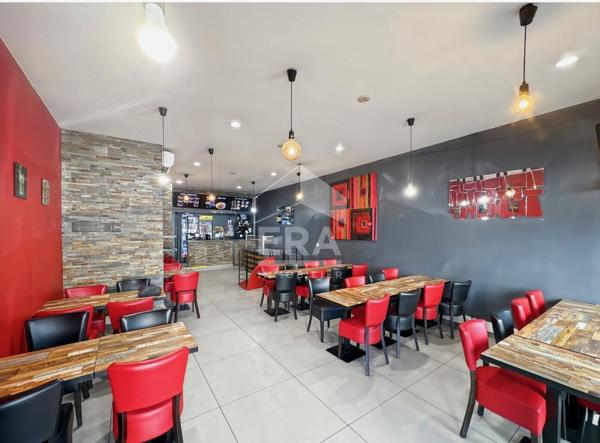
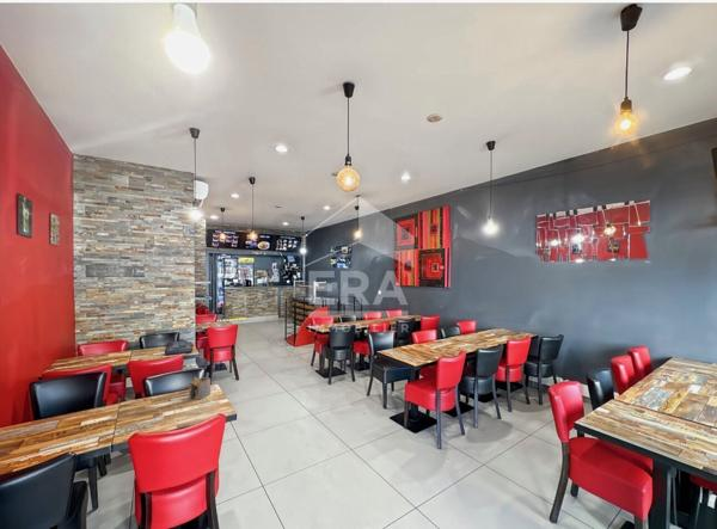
+ napkin holder (200, 385)
